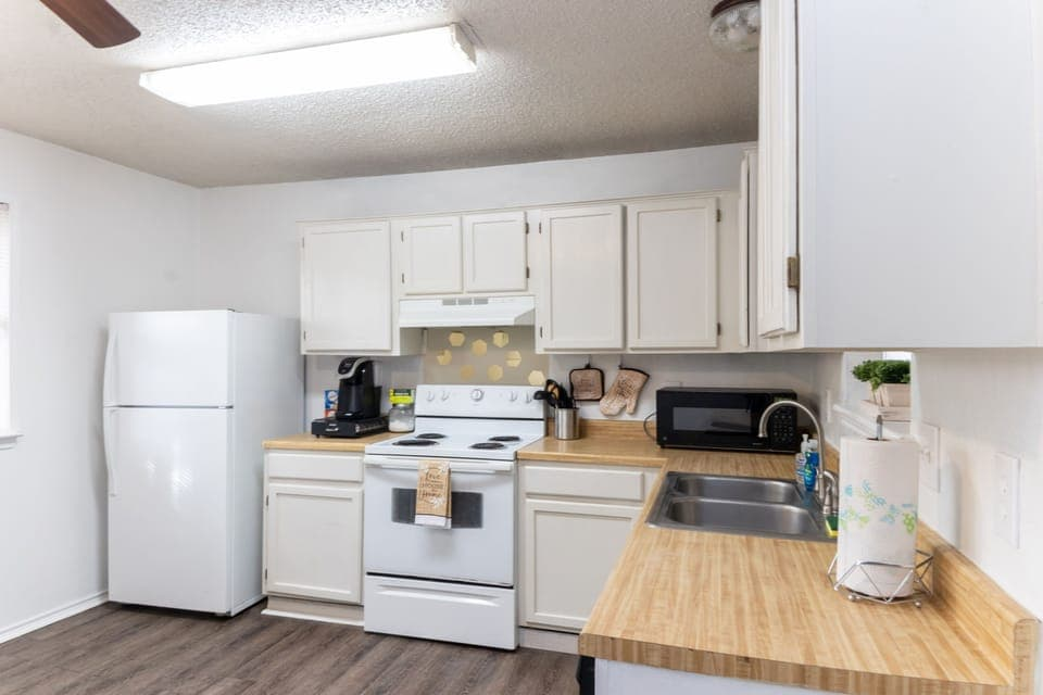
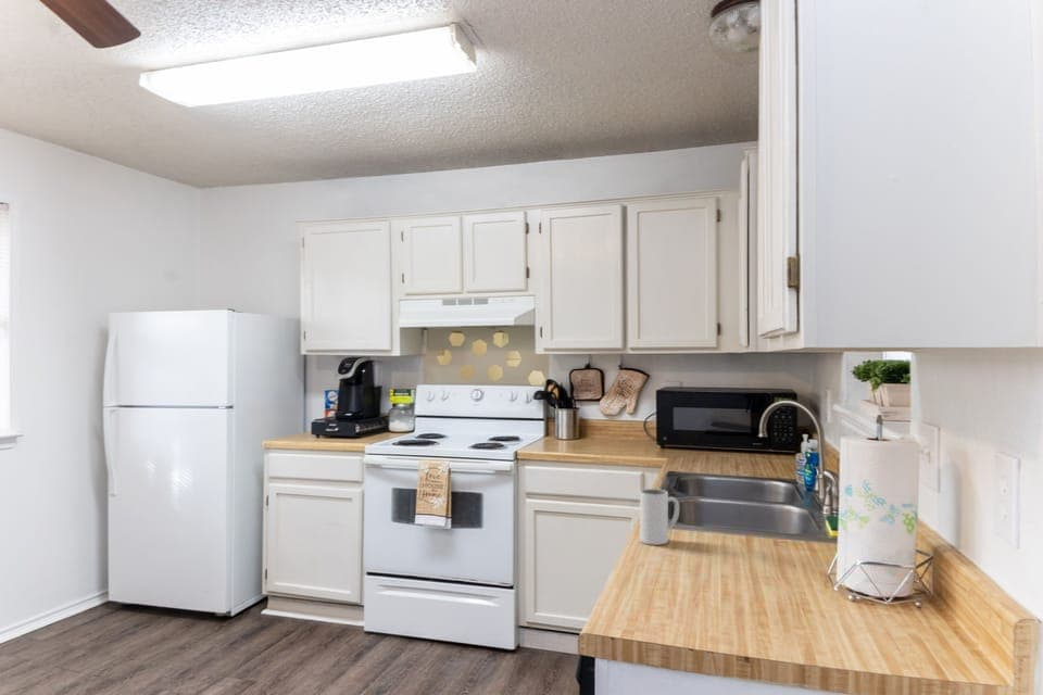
+ mug (659, 515)
